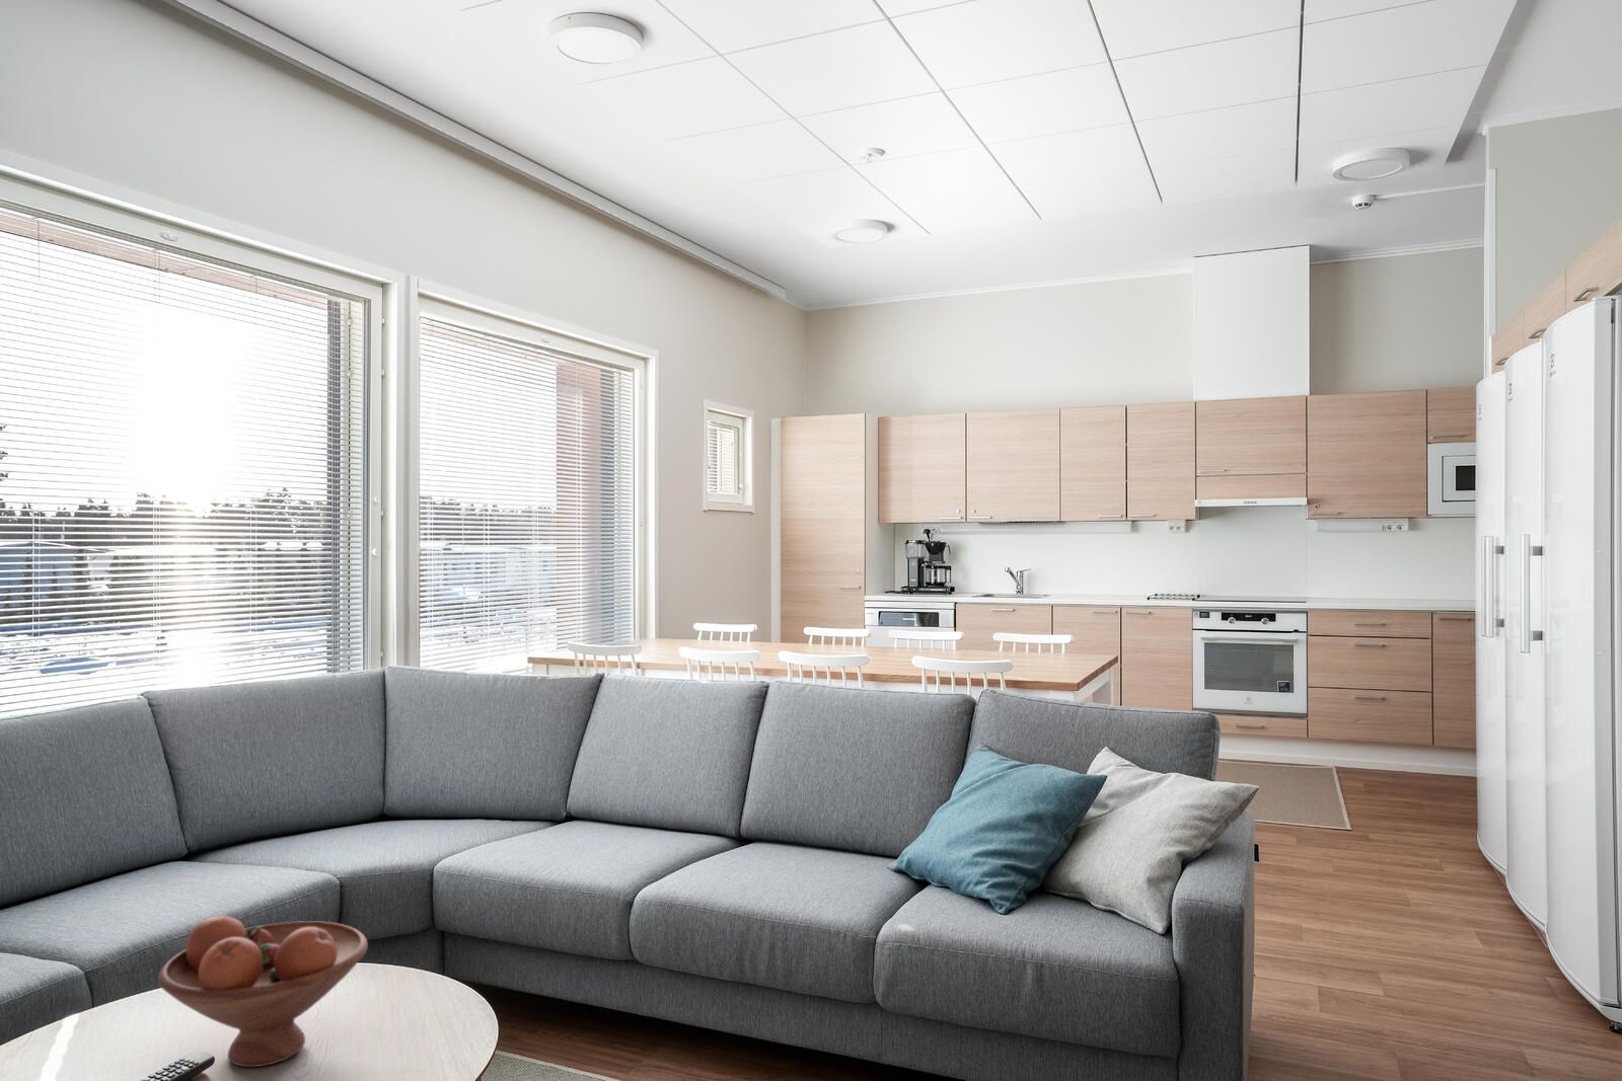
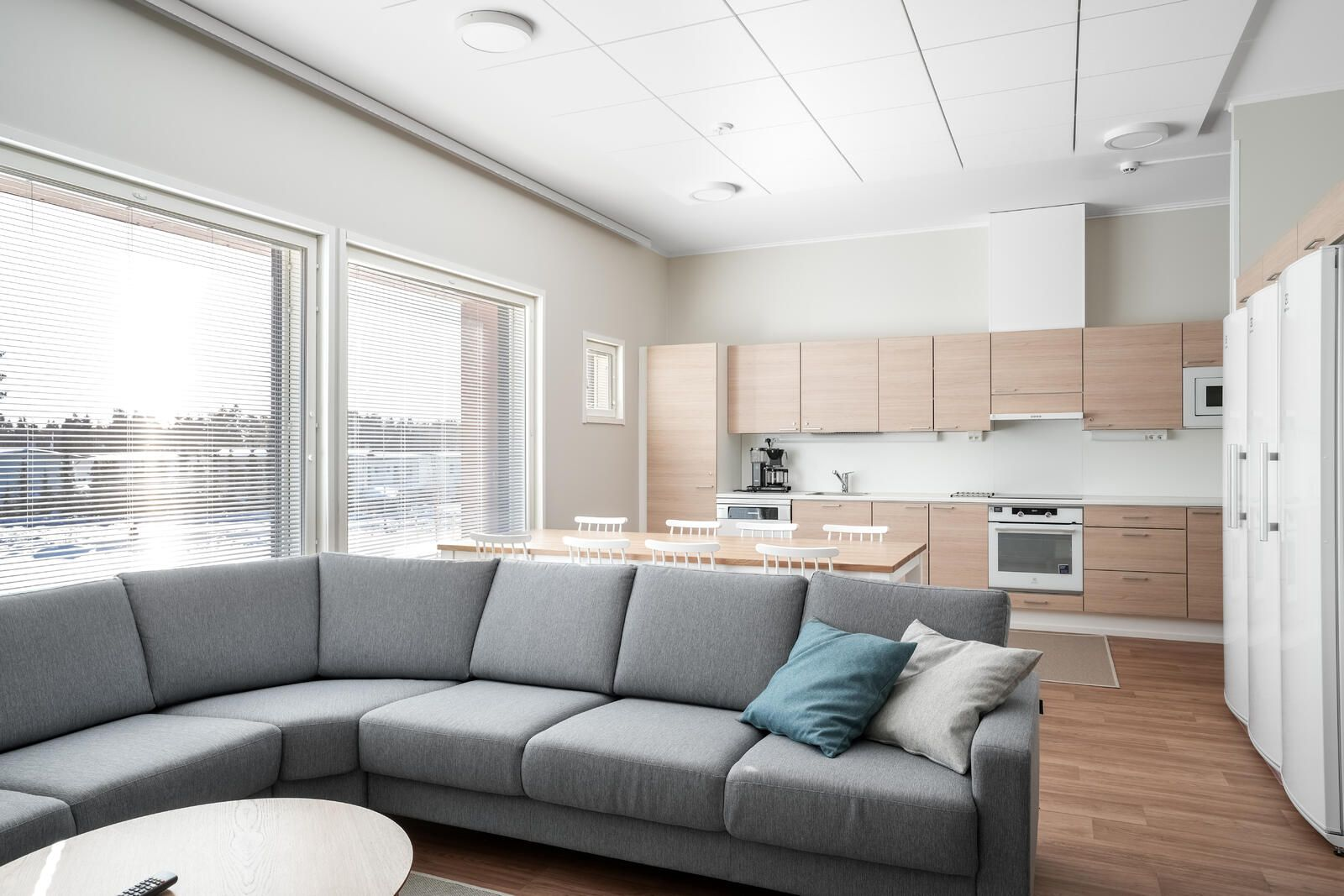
- fruit bowl (267, 983)
